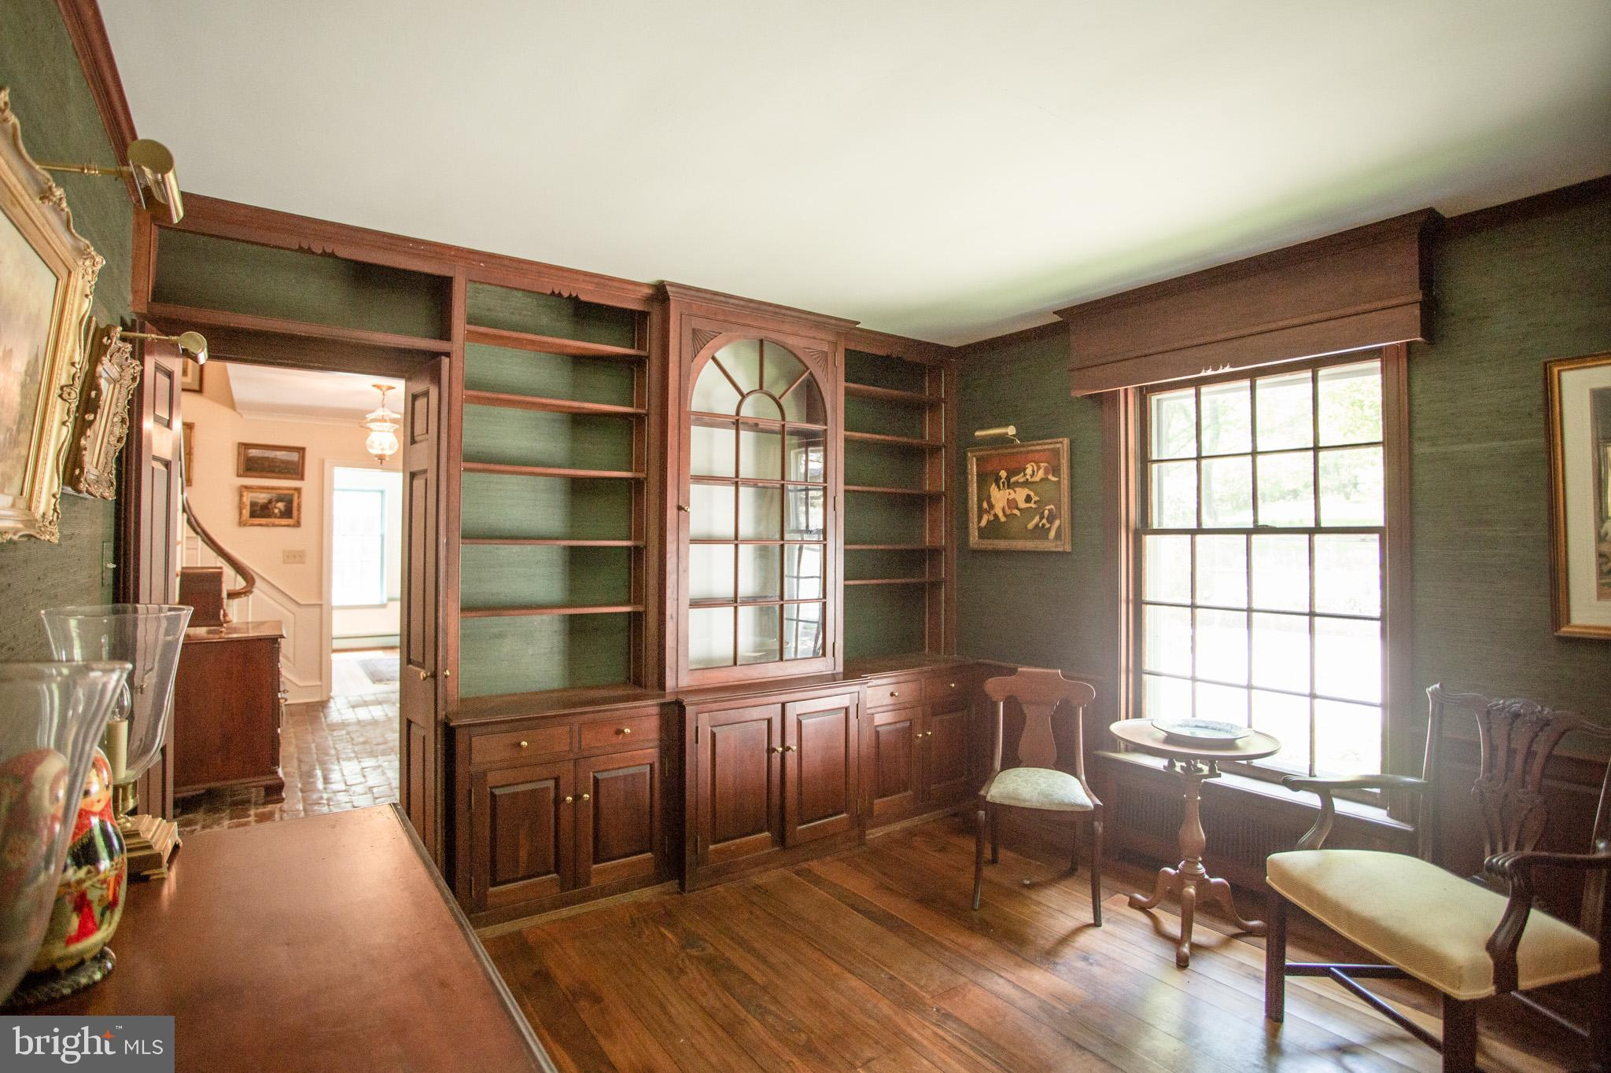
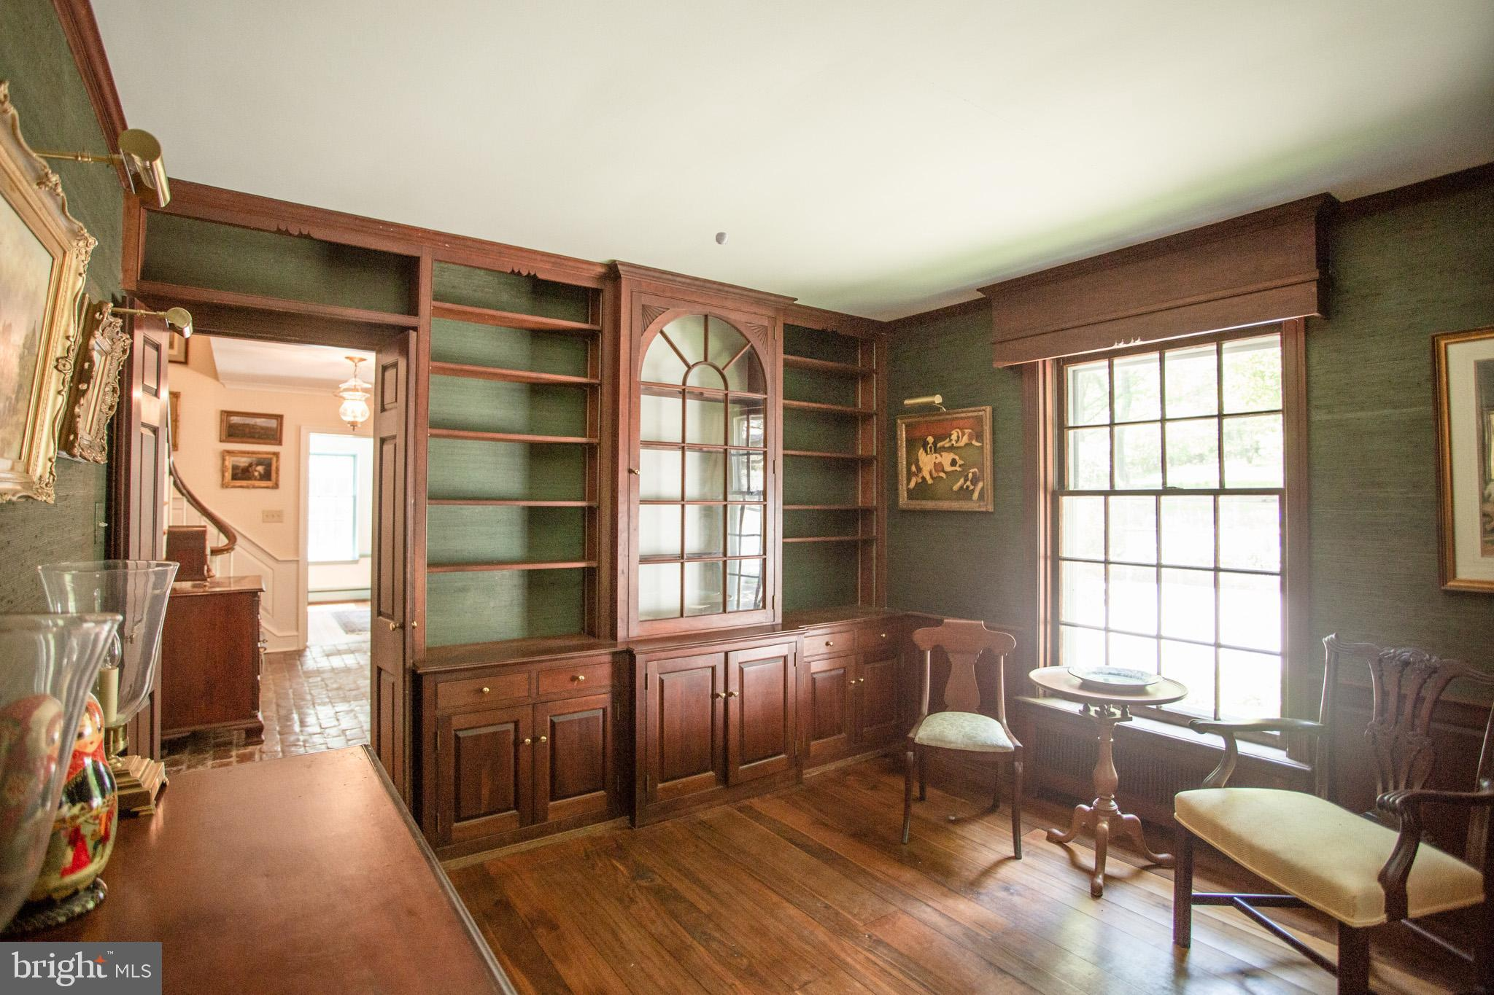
+ smoke detector (722, 240)
